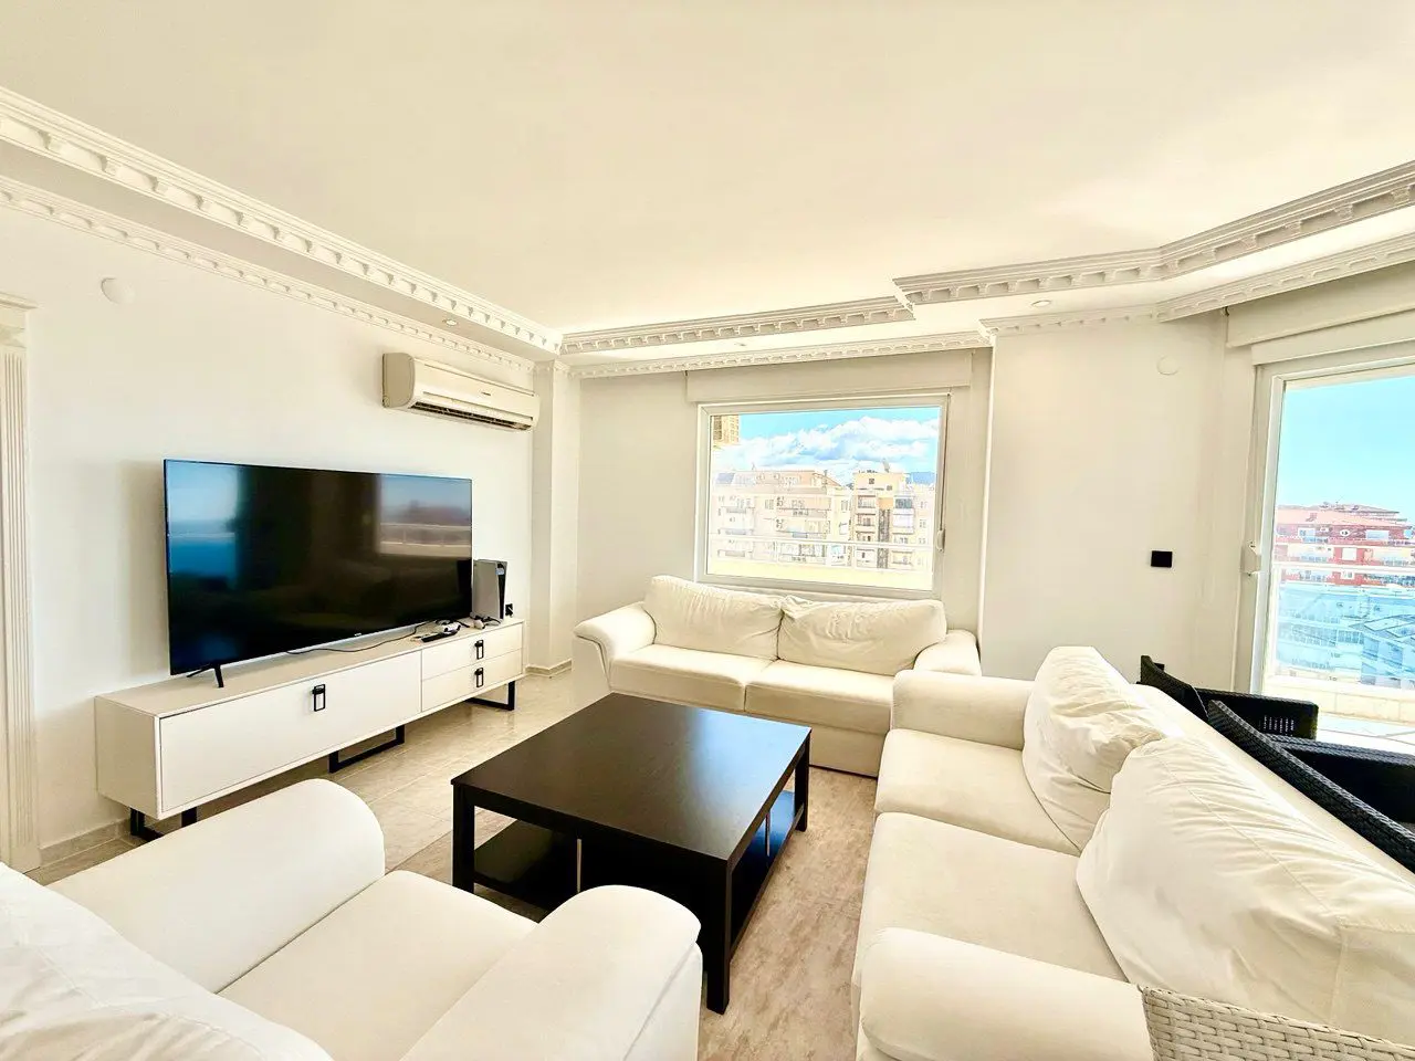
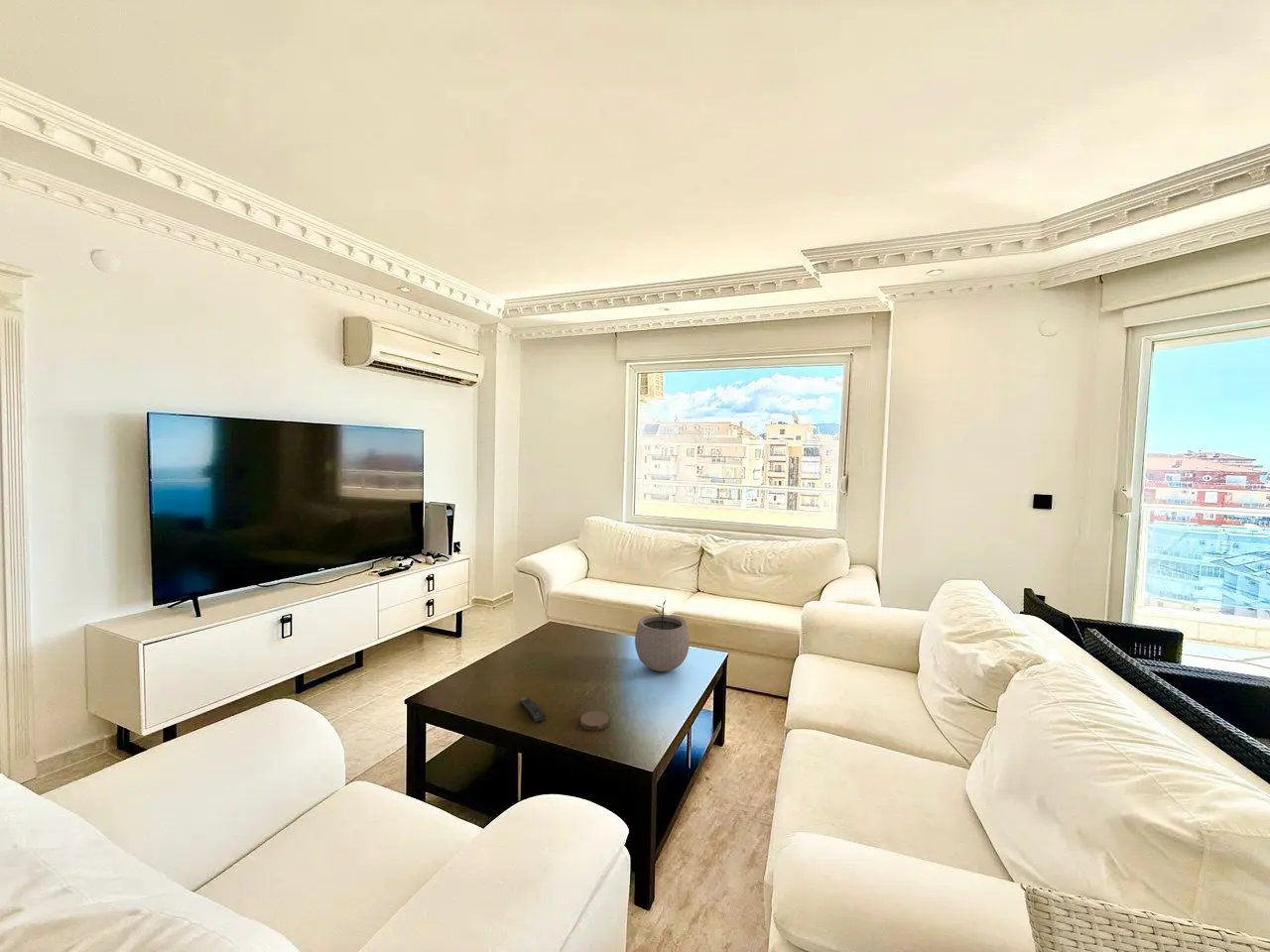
+ plant pot (662, 635)
+ remote control (531, 708)
+ coaster (594, 720)
